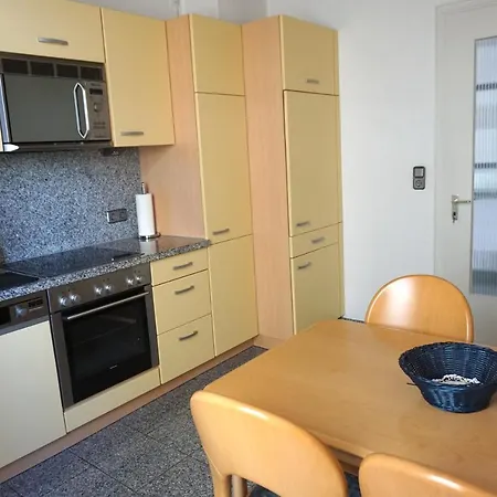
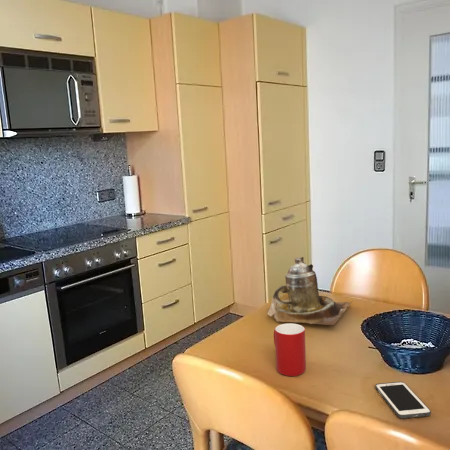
+ teapot (309, 285)
+ cell phone (401, 399)
+ cup (288, 346)
